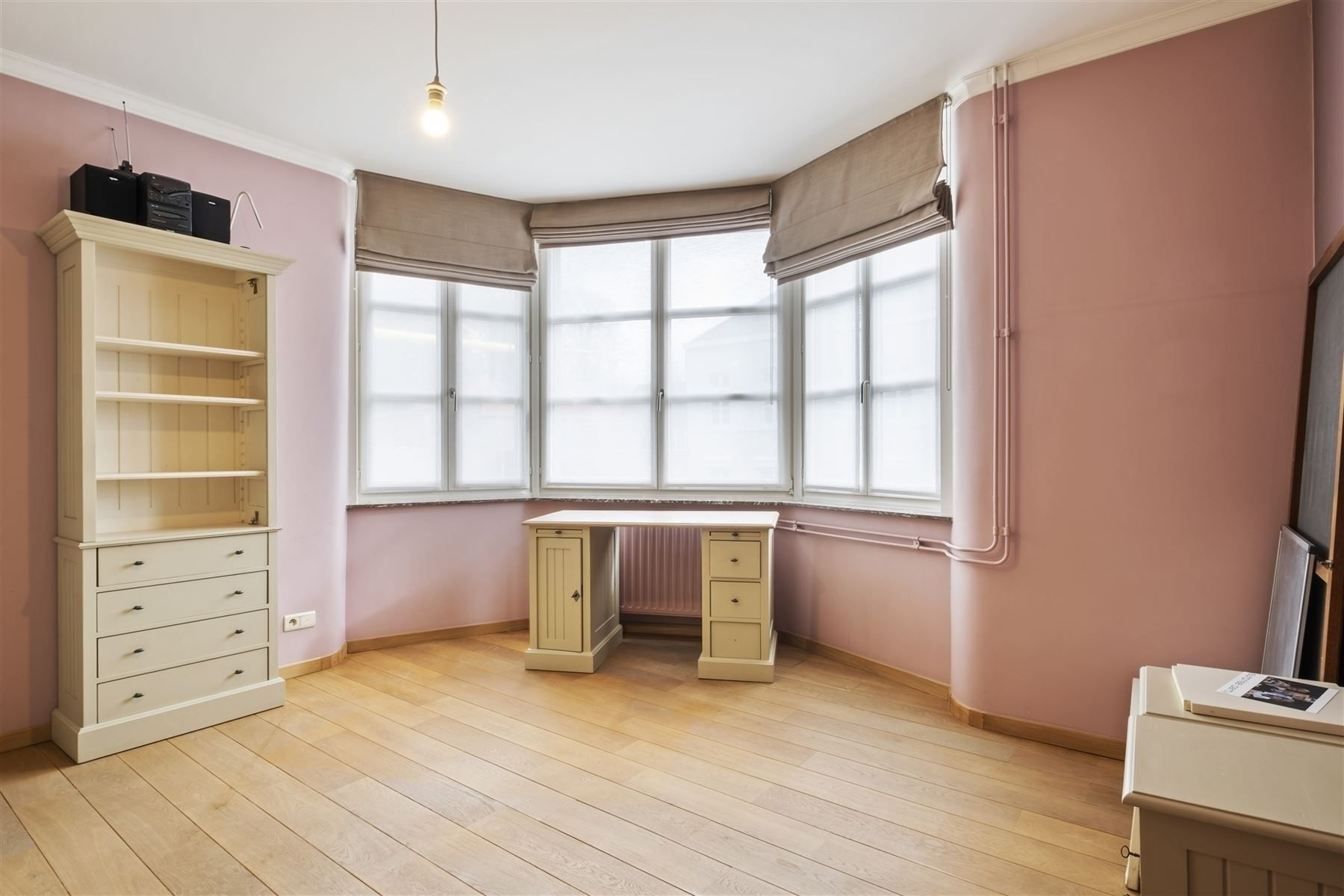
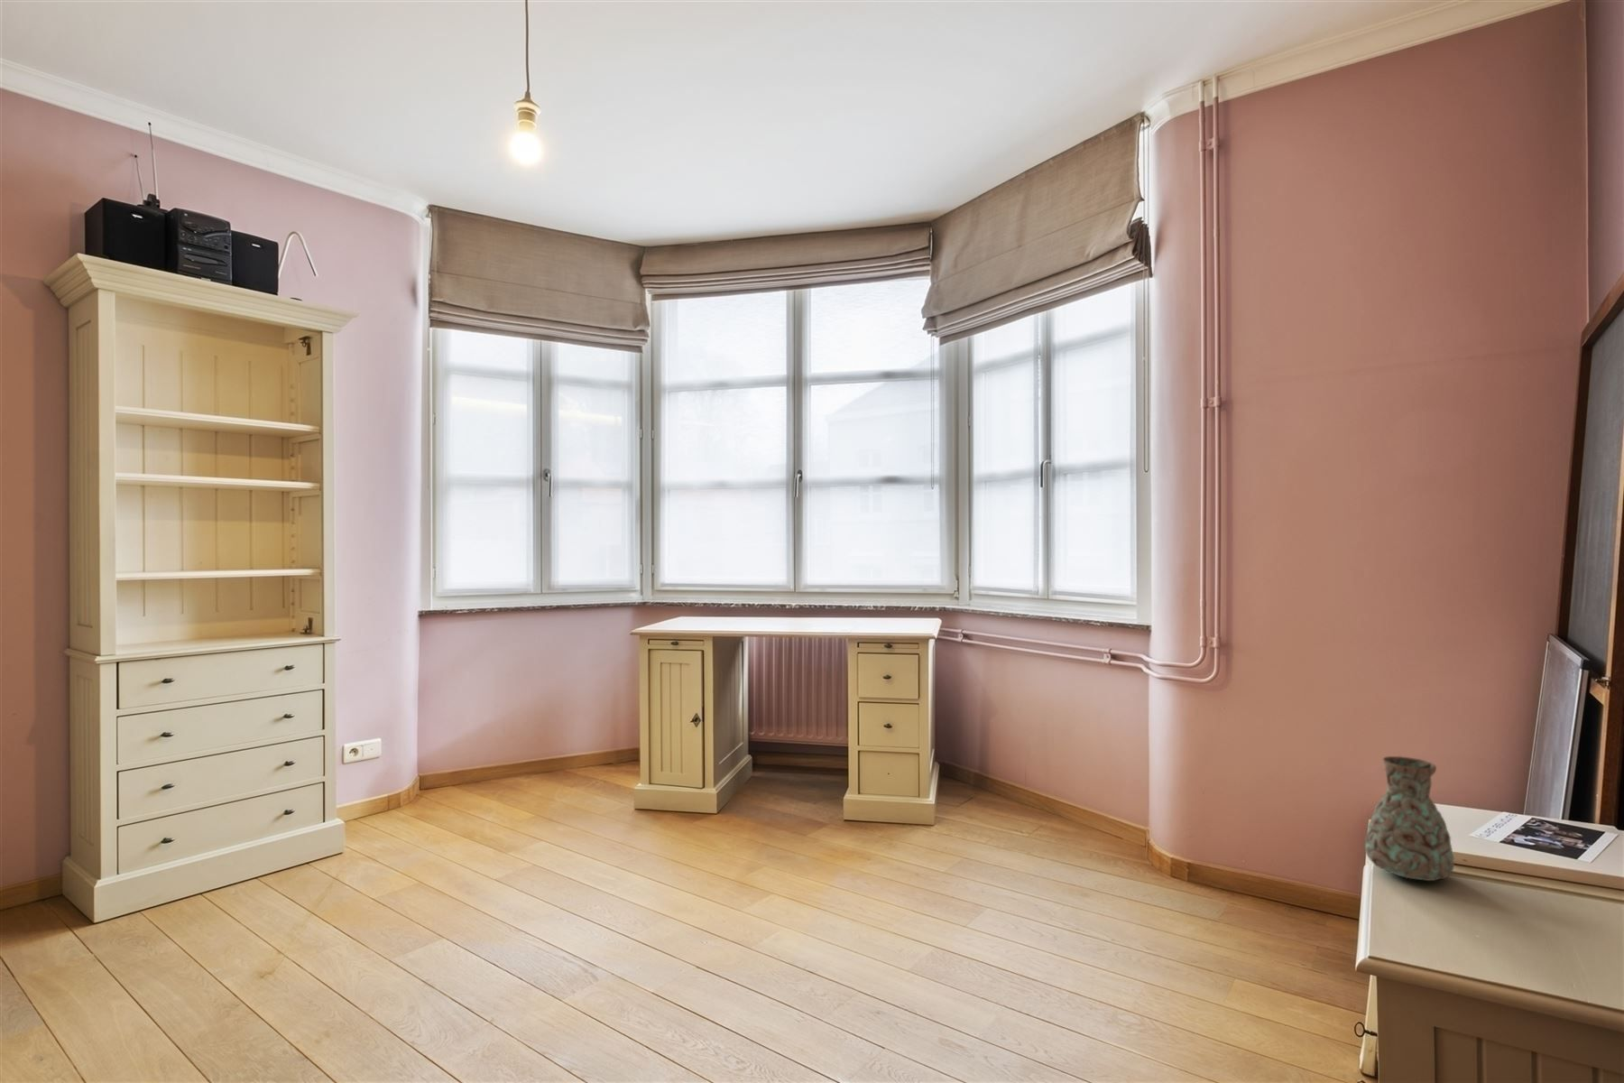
+ decorative vase (1409, 817)
